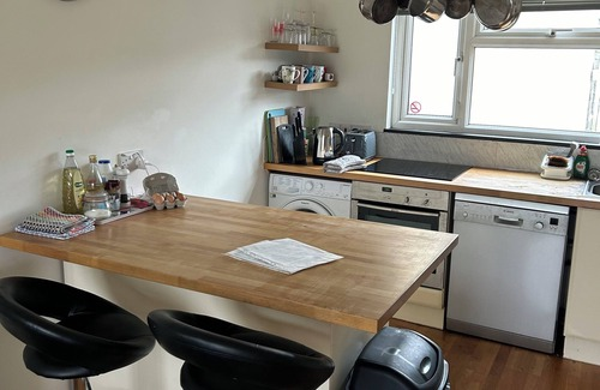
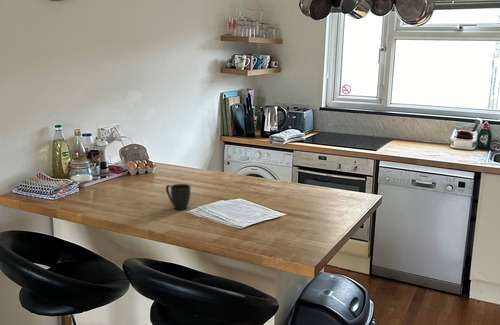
+ mug (177, 196)
